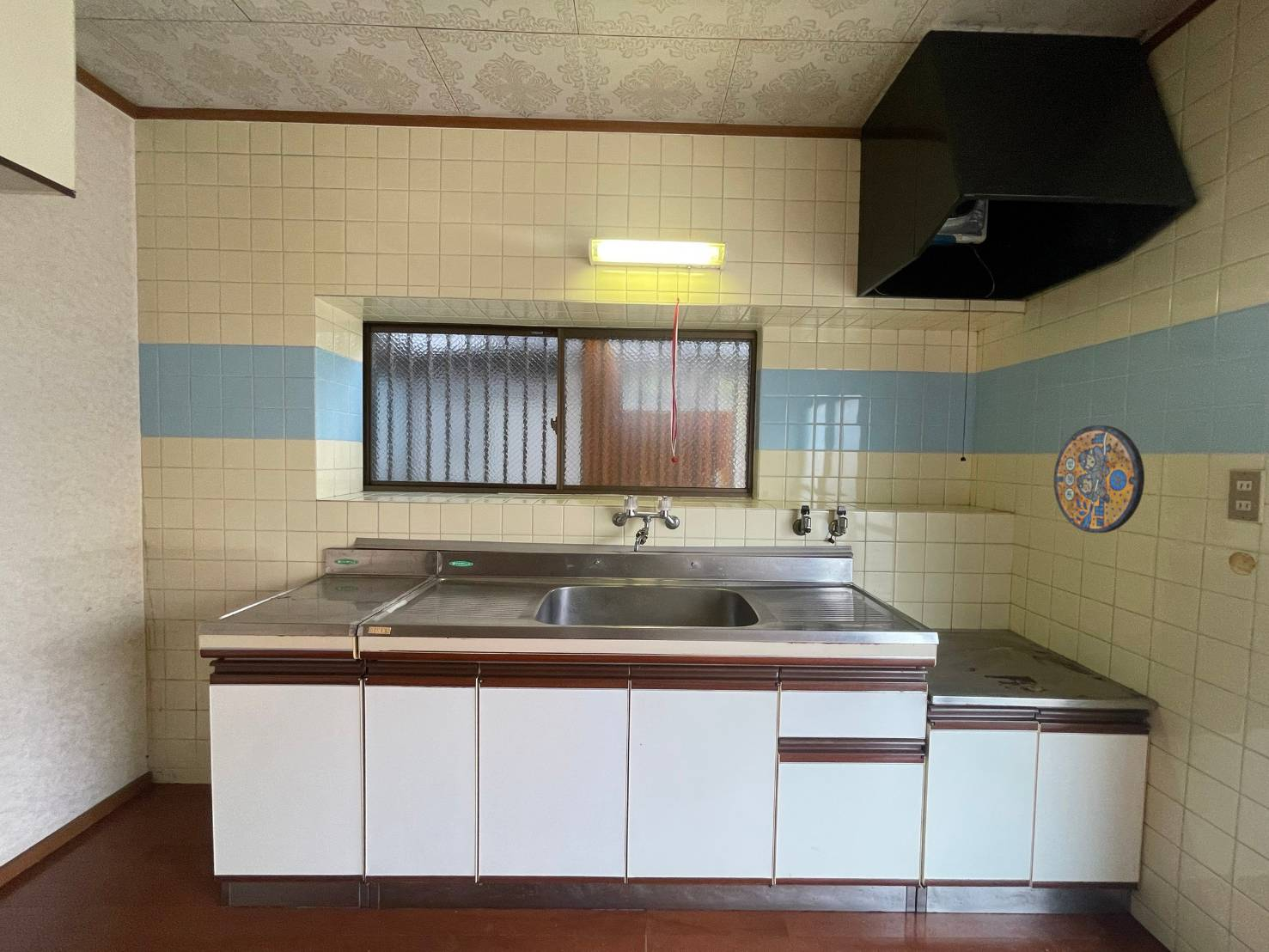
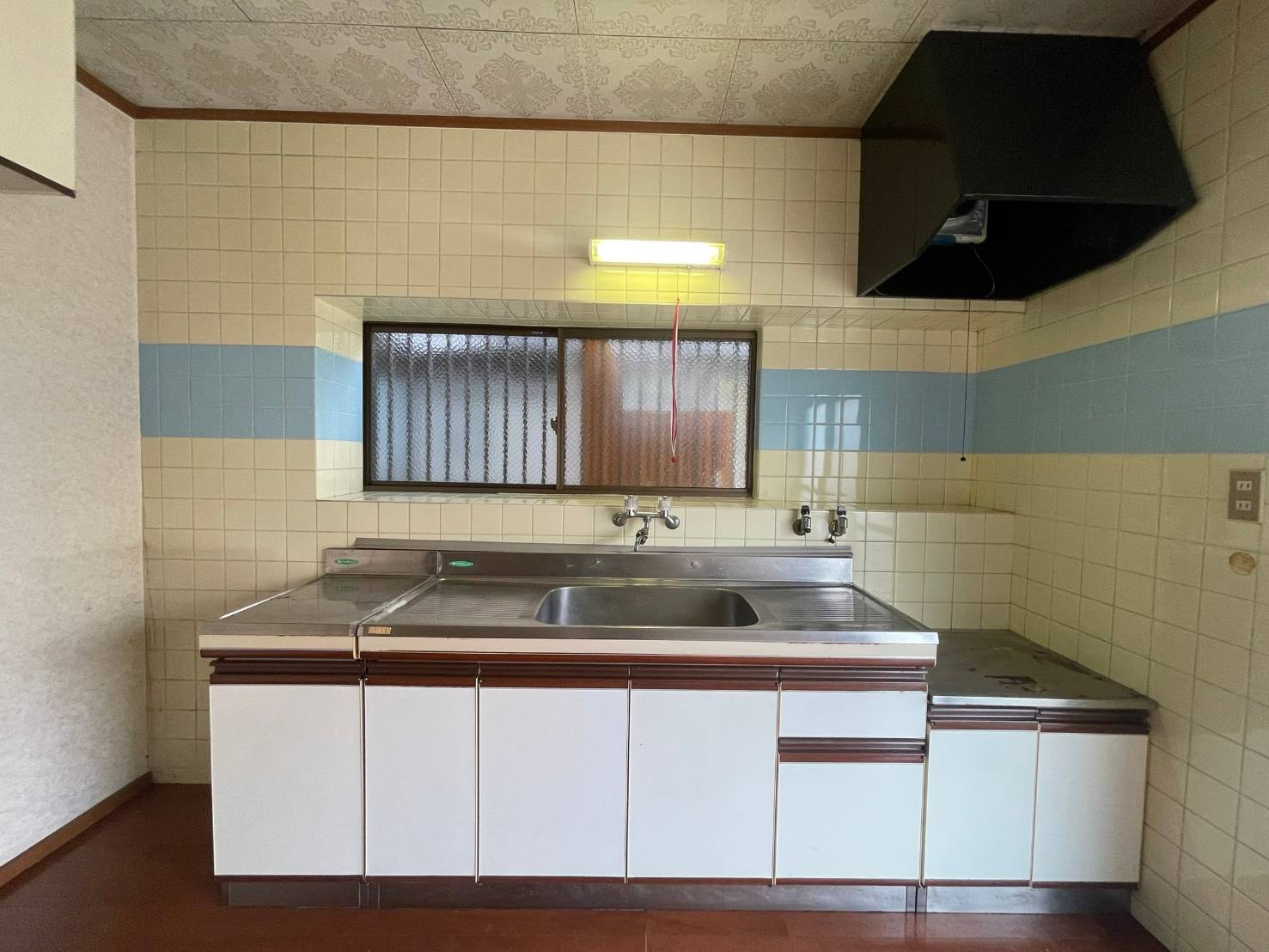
- manhole cover (1095, 479)
